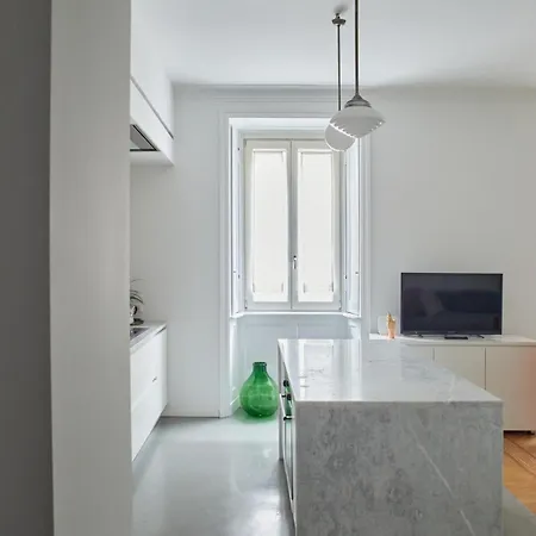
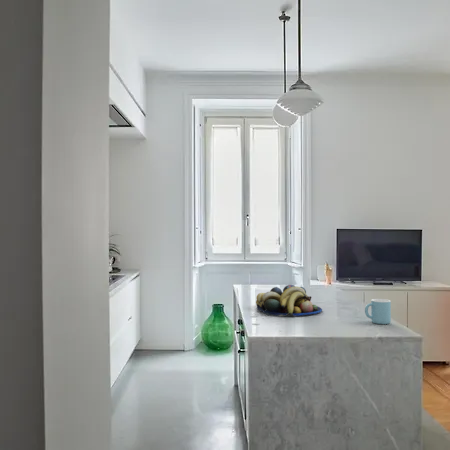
+ mug (377, 311)
+ fruit bowl (289, 298)
